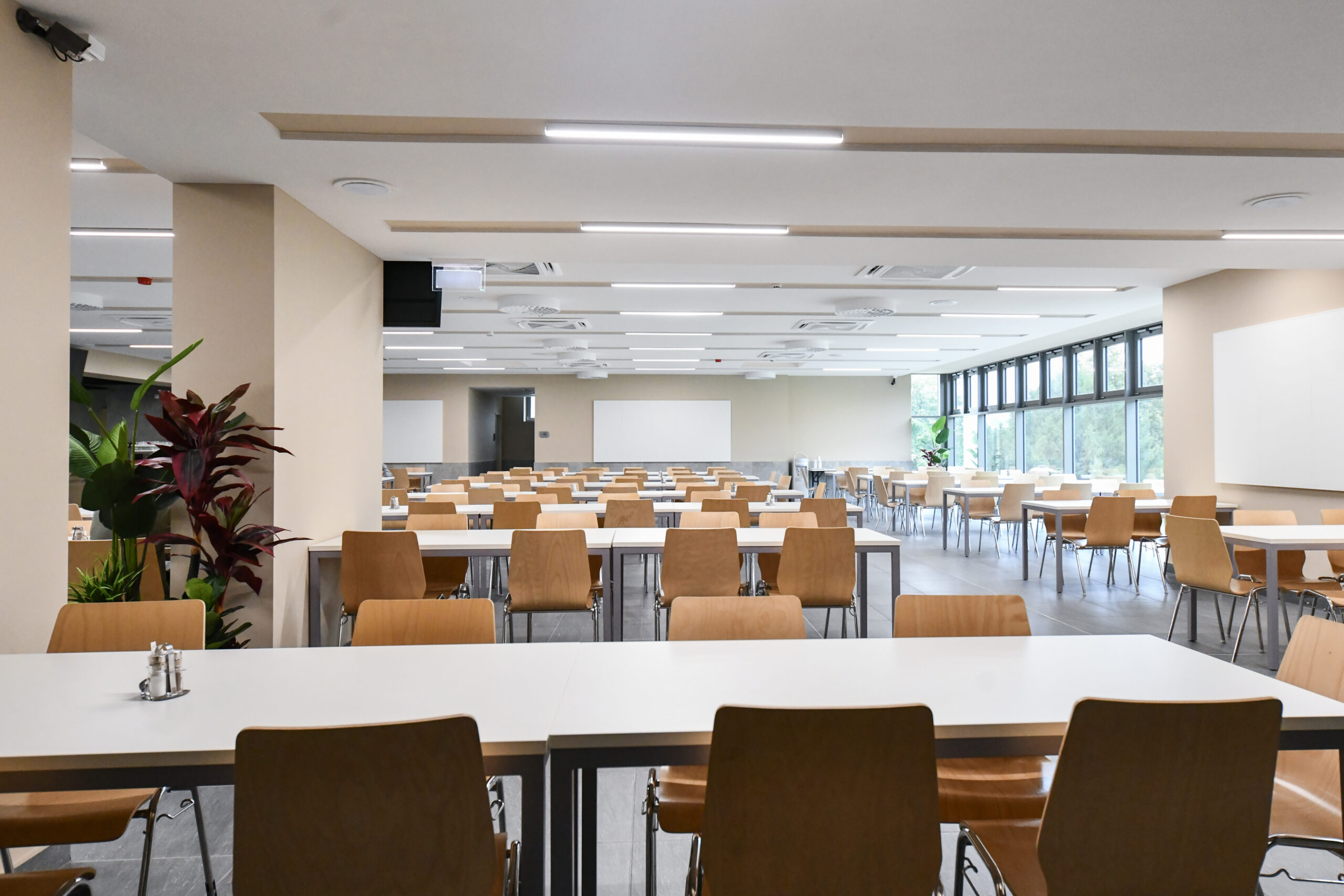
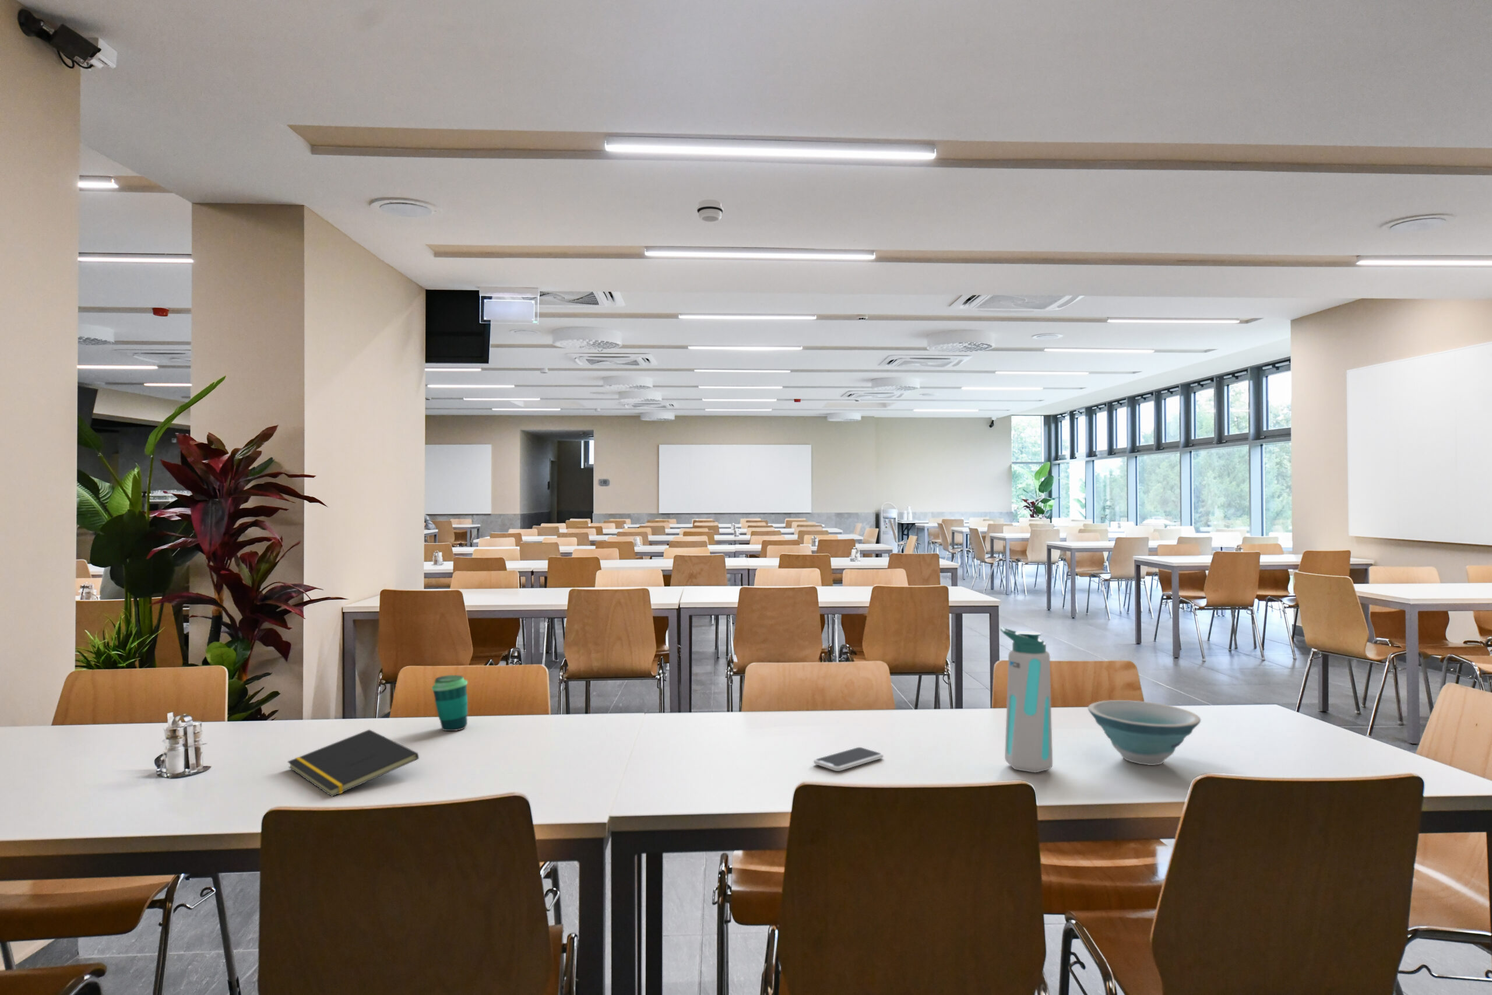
+ smoke detector (709, 211)
+ cup (450, 703)
+ bowl (1142, 735)
+ smartphone (848, 758)
+ notepad (352, 760)
+ water bottle (1025, 697)
